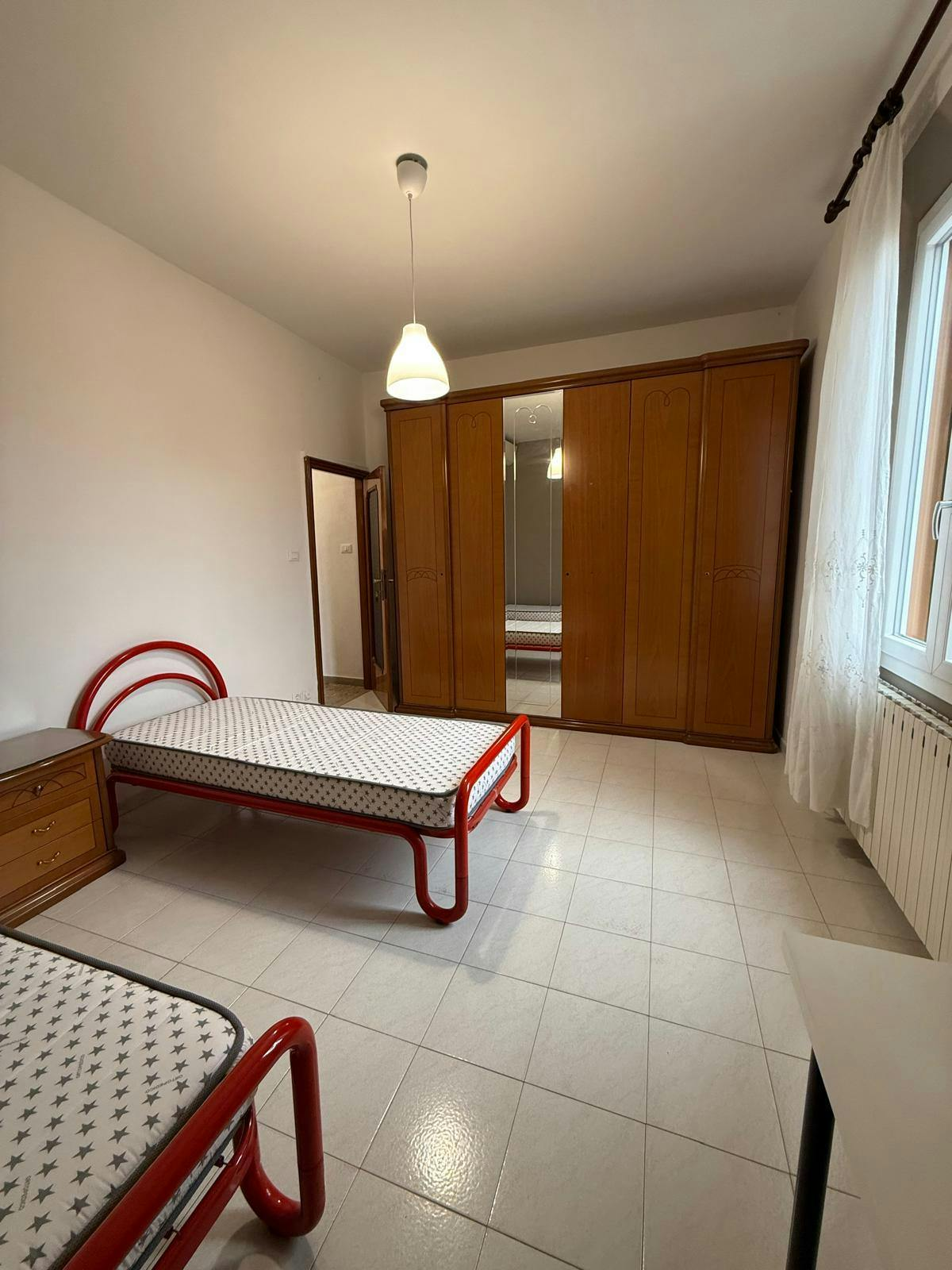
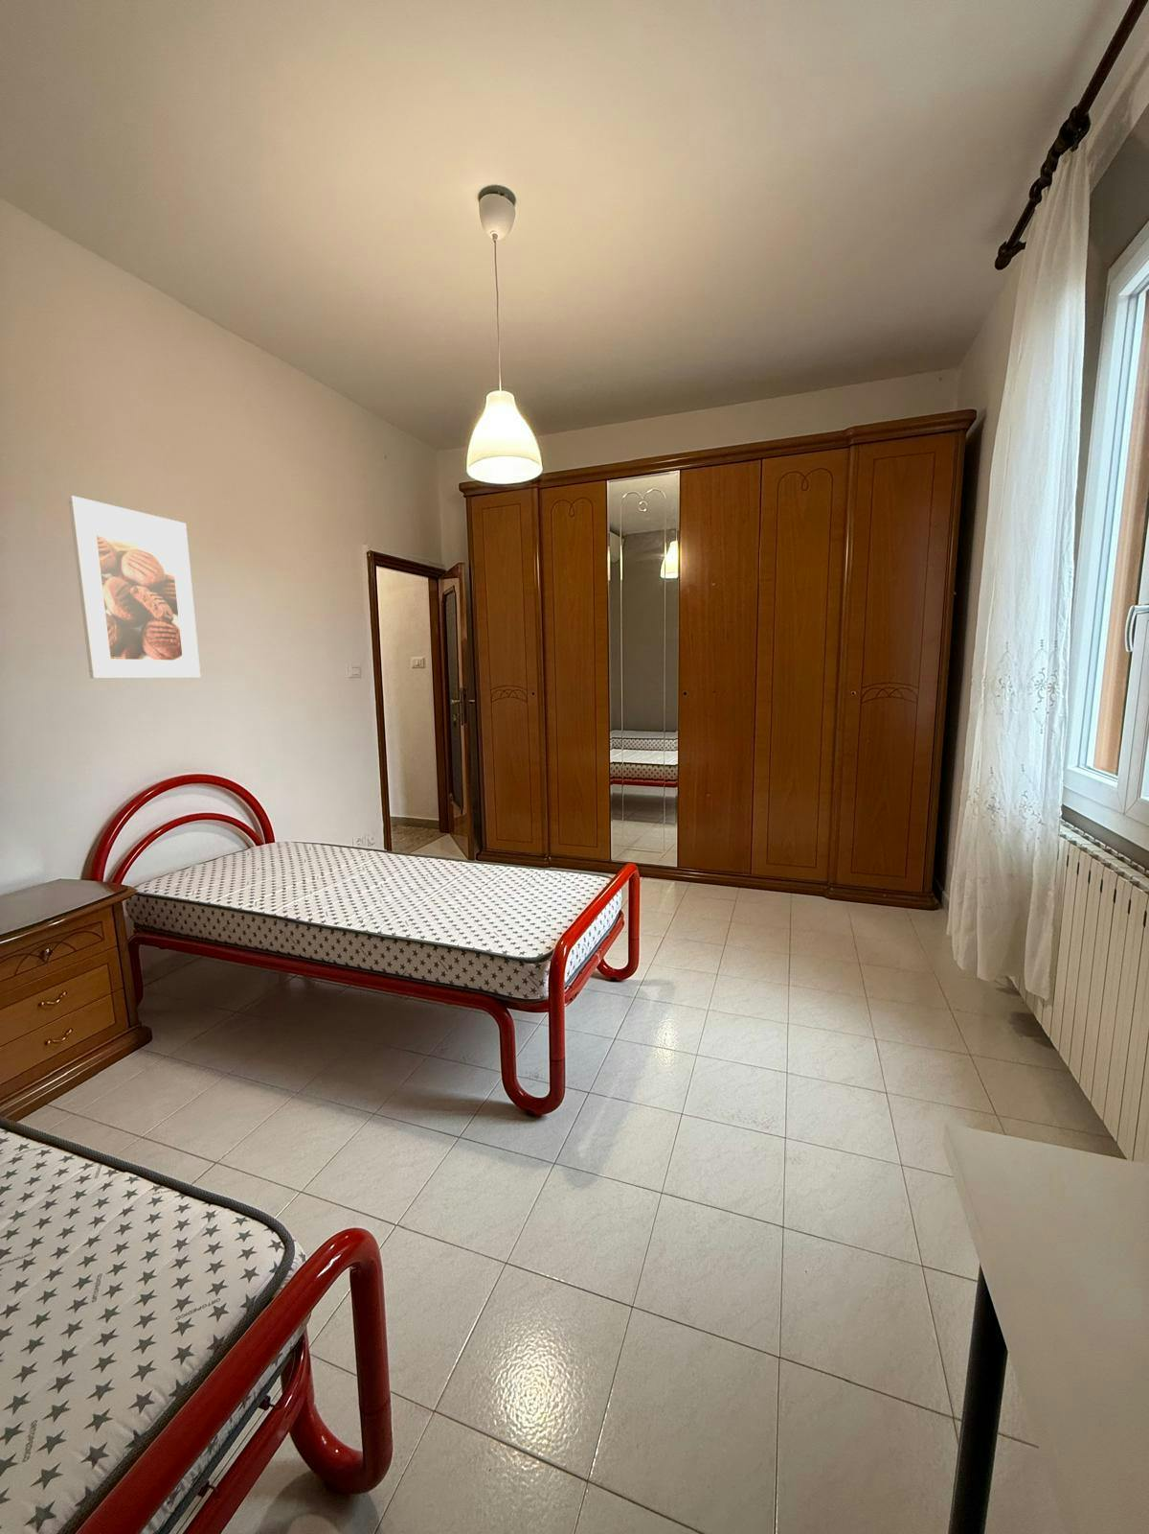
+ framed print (141, 595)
